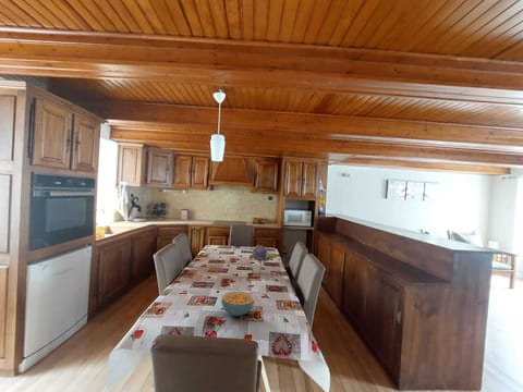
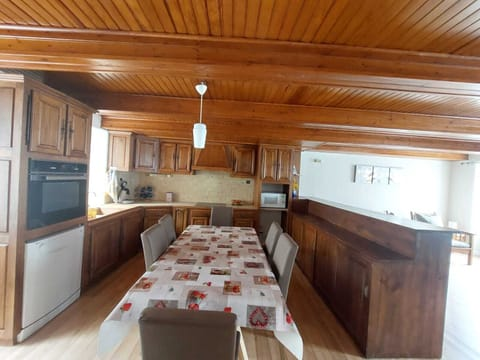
- cereal bowl (238, 305)
- flower (263, 259)
